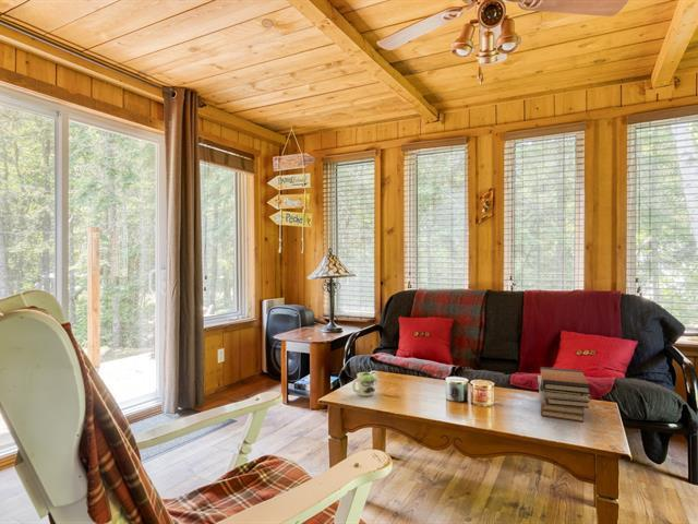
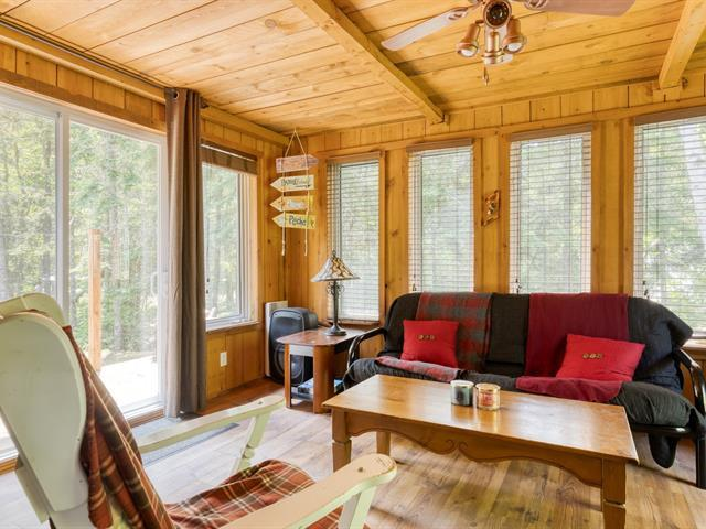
- mug (363, 382)
- book stack (562, 392)
